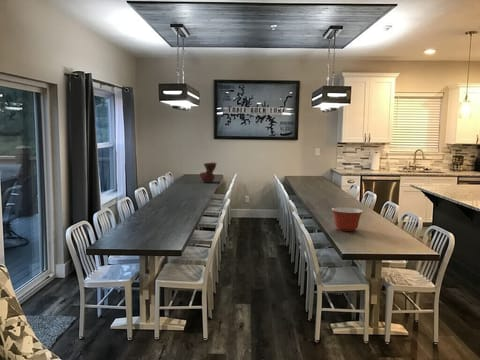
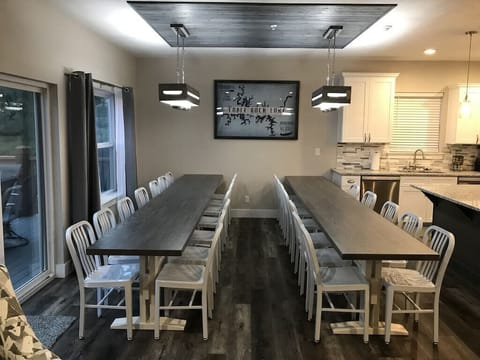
- mixing bowl (346, 219)
- vase (208, 172)
